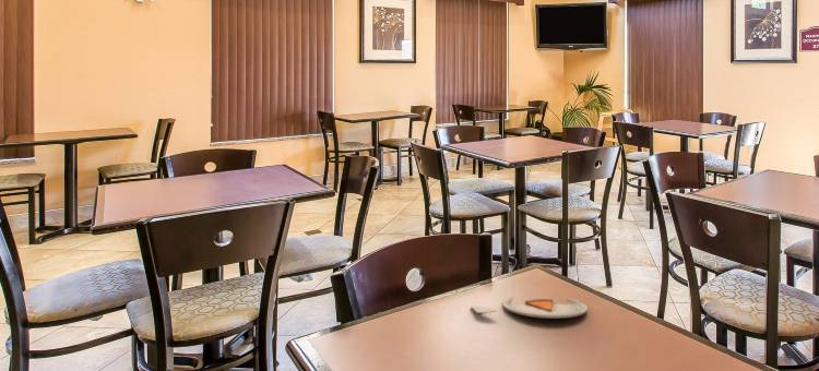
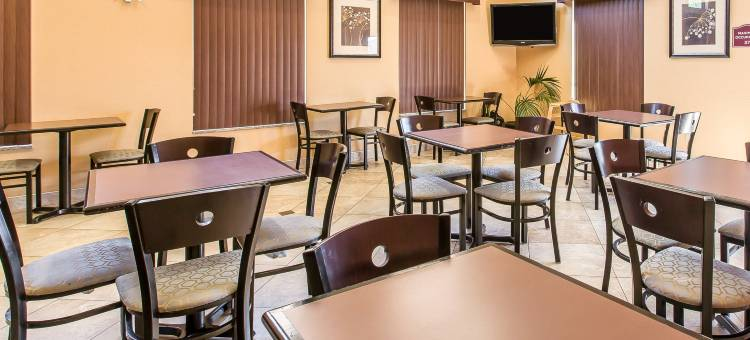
- dinner plate (529, 306)
